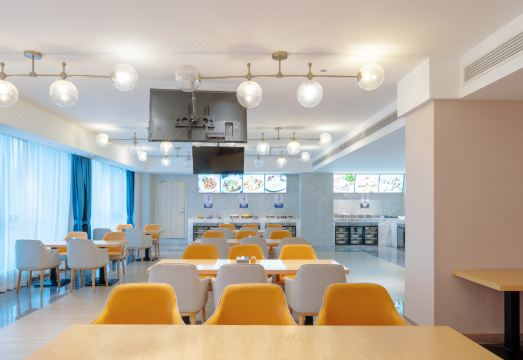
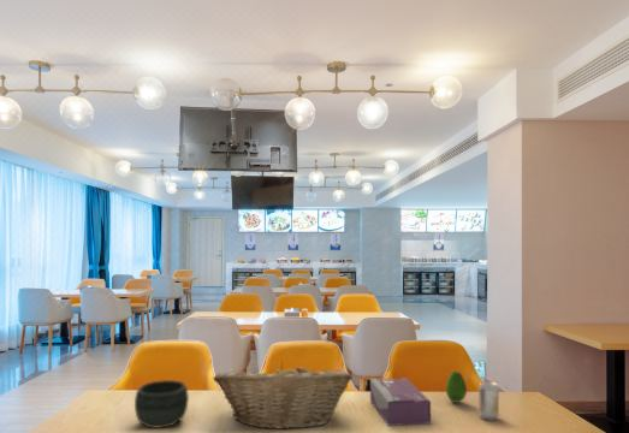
+ beverage can (488, 401)
+ fruit (456, 386)
+ tissue box (398, 399)
+ bowl (161, 404)
+ fruit basket (283, 387)
